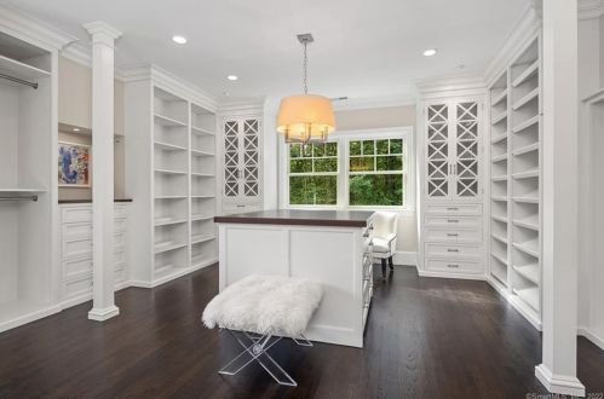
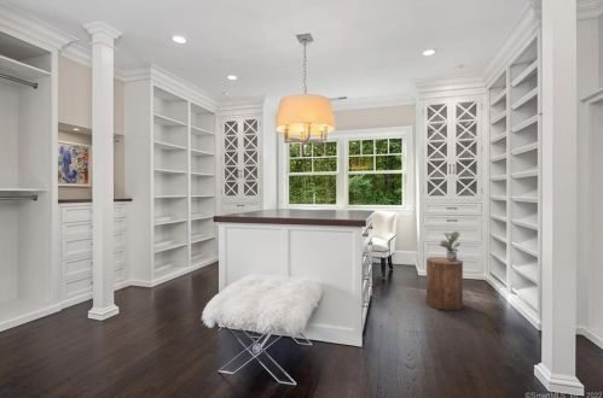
+ stool (443, 282)
+ potted plant (448, 245)
